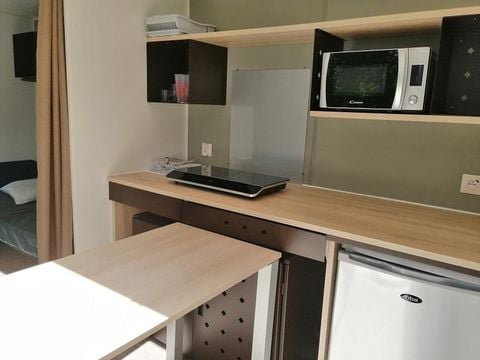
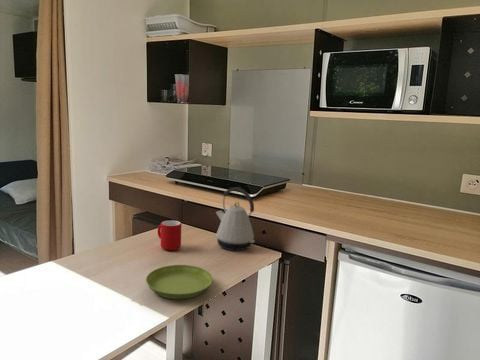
+ kettle (234, 216)
+ saucer (179, 282)
+ cup (167, 234)
